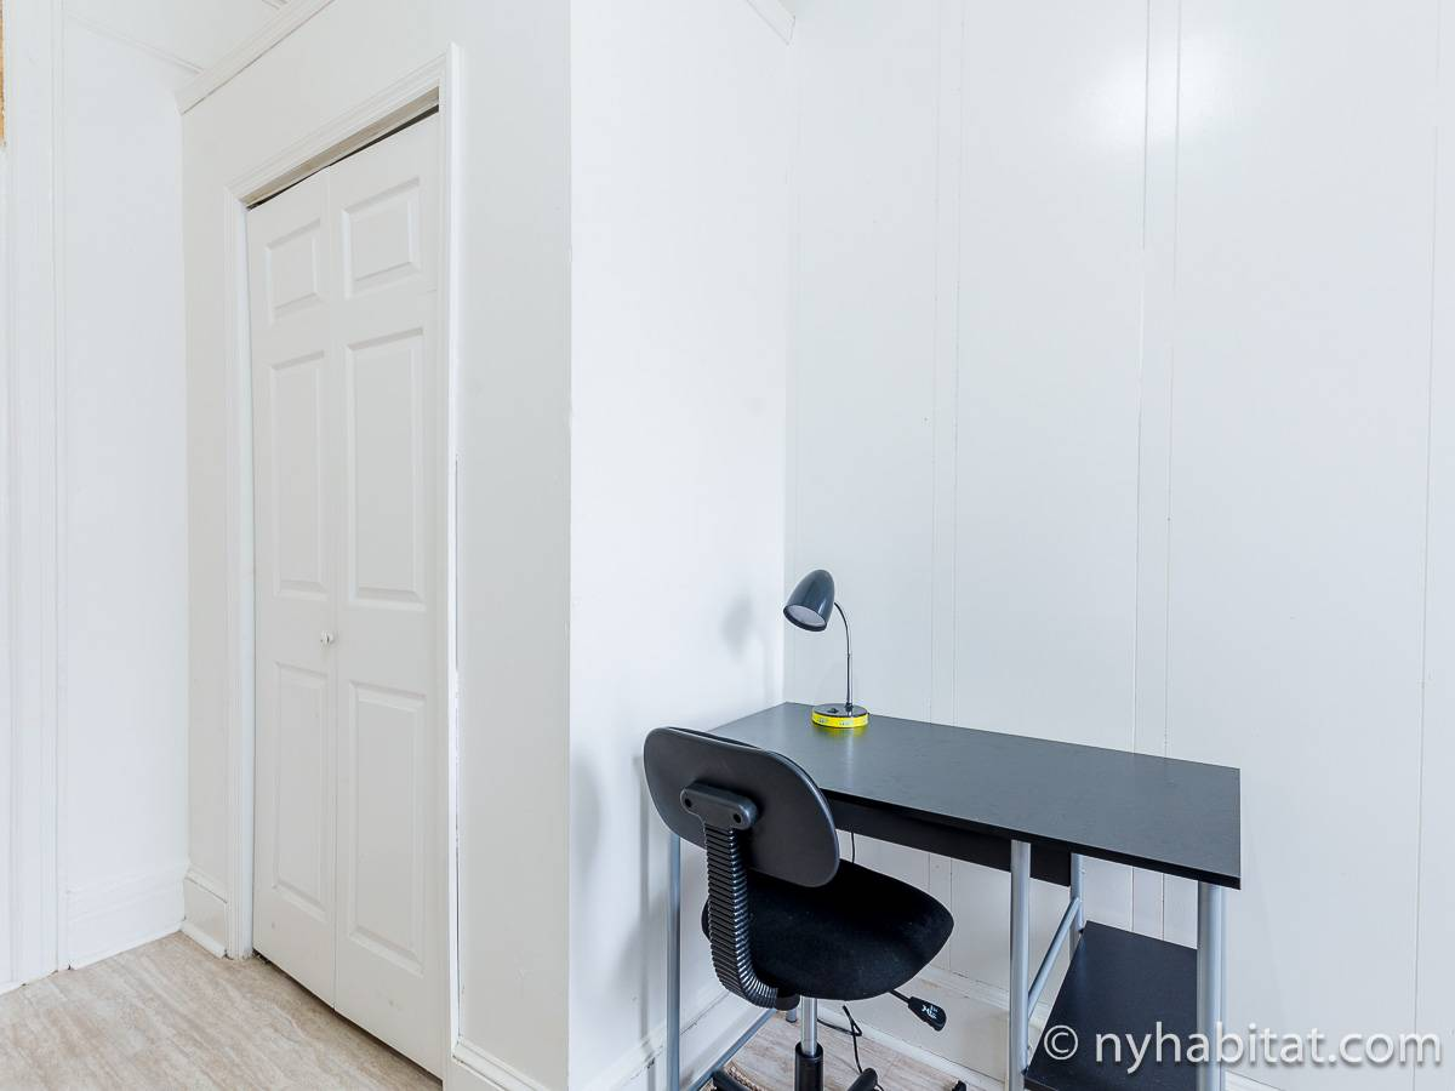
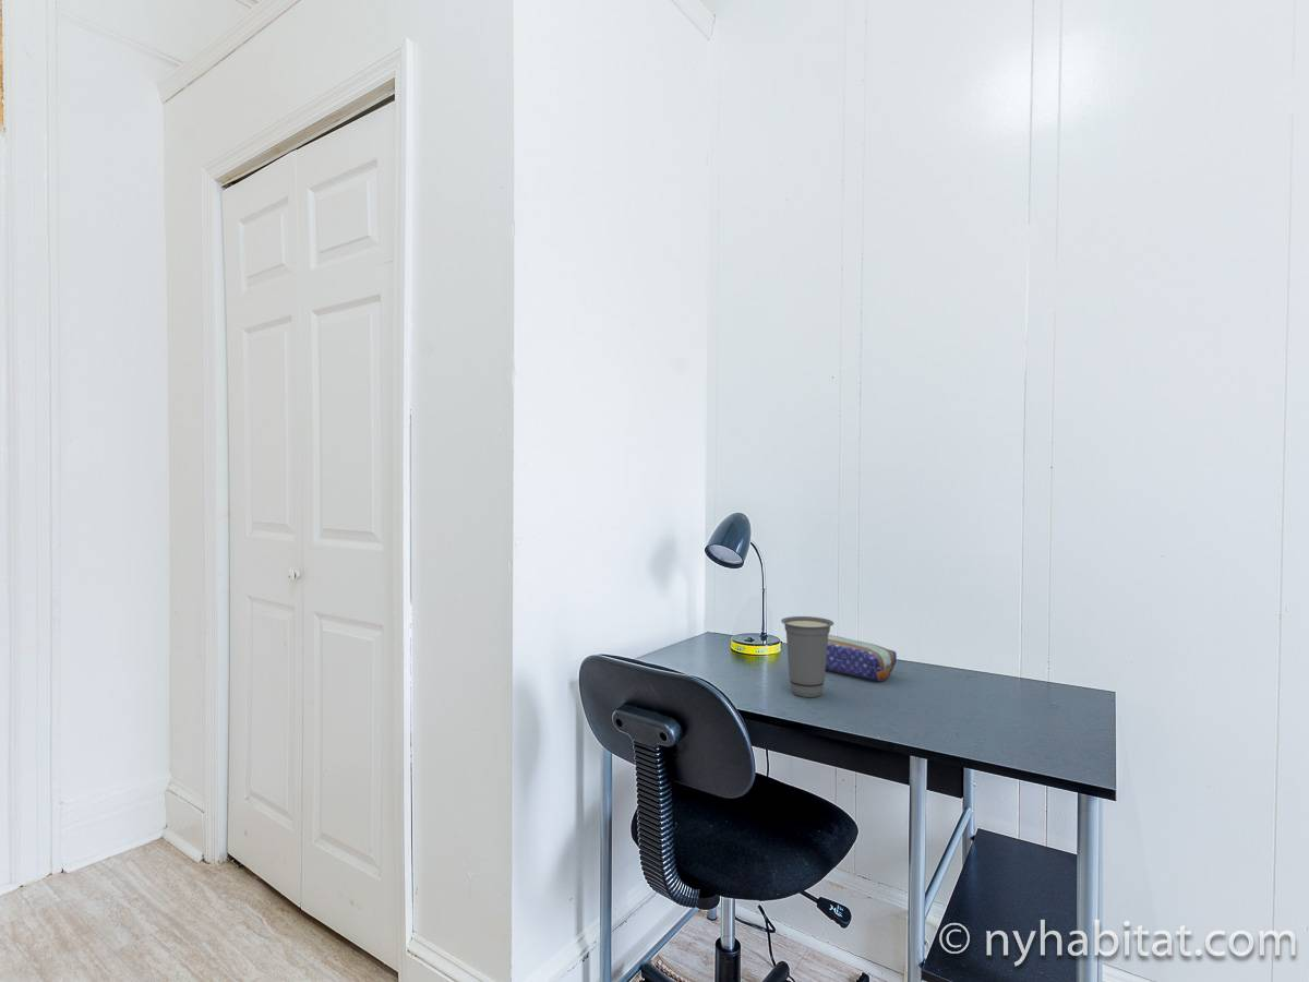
+ cup (806, 657)
+ pencil case (845, 655)
